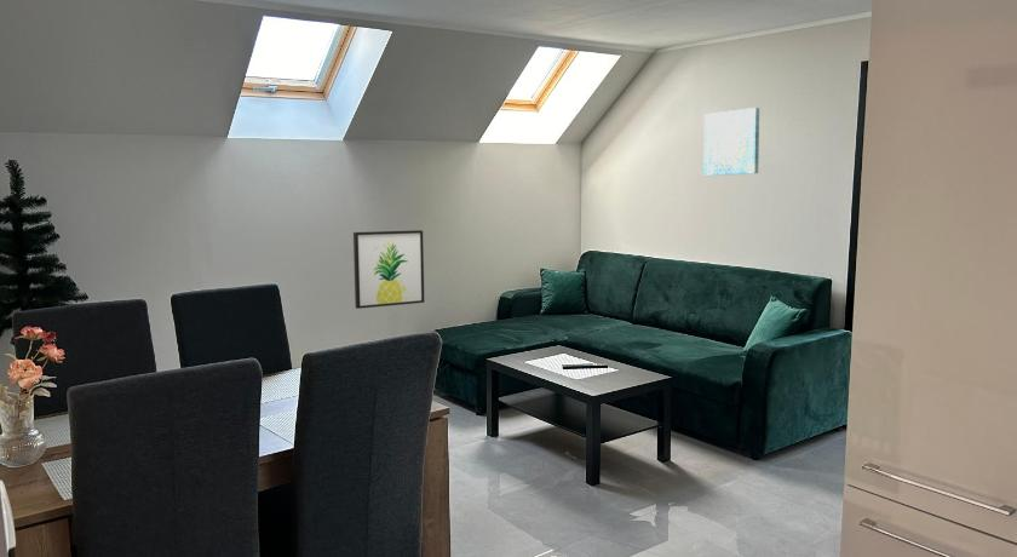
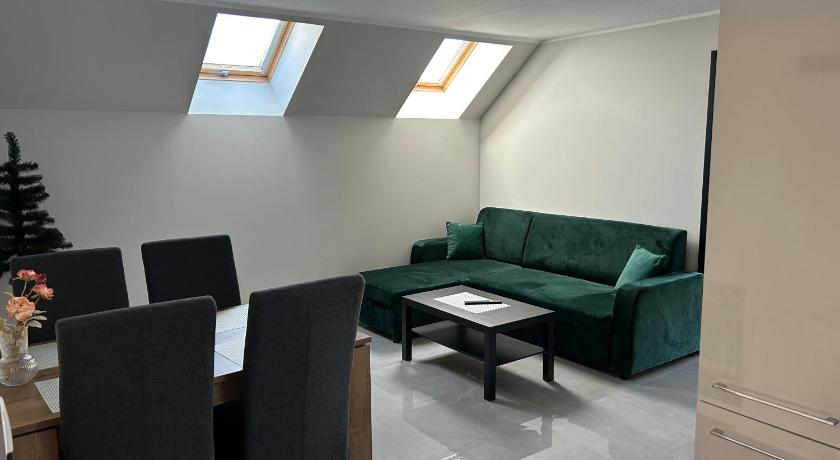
- wall art (390, 268)
- wall art (730, 143)
